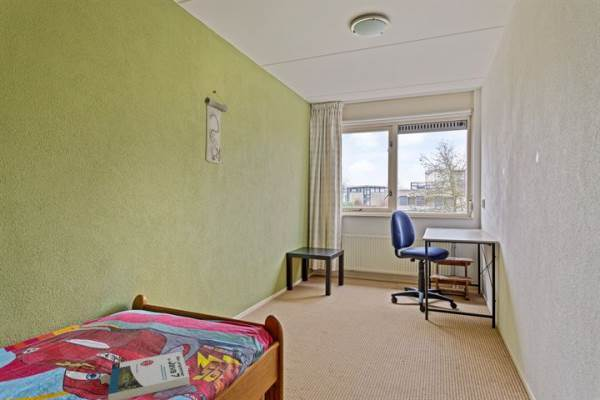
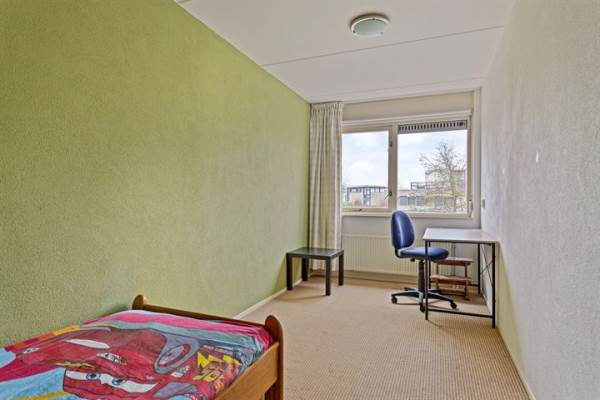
- book (149, 373)
- wall scroll (216, 126)
